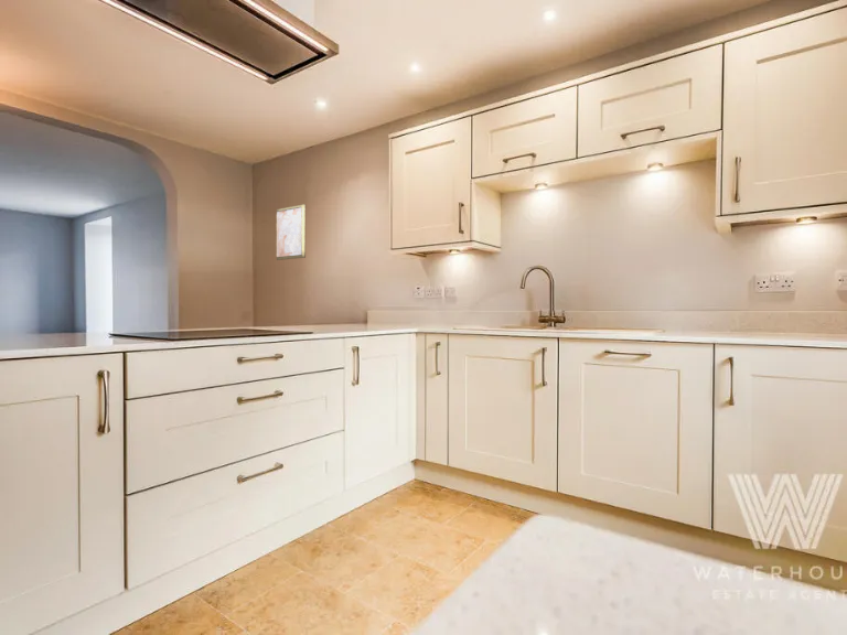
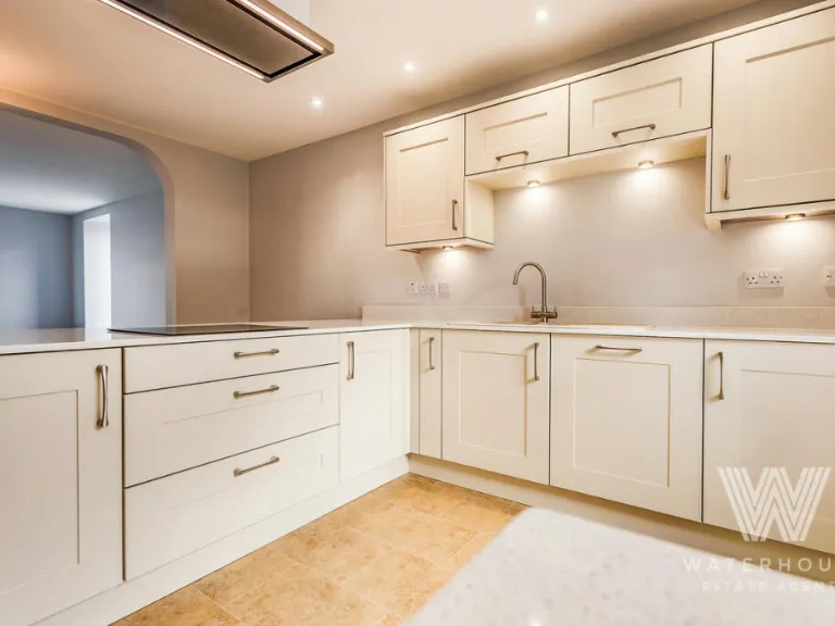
- wall art (289, 233)
